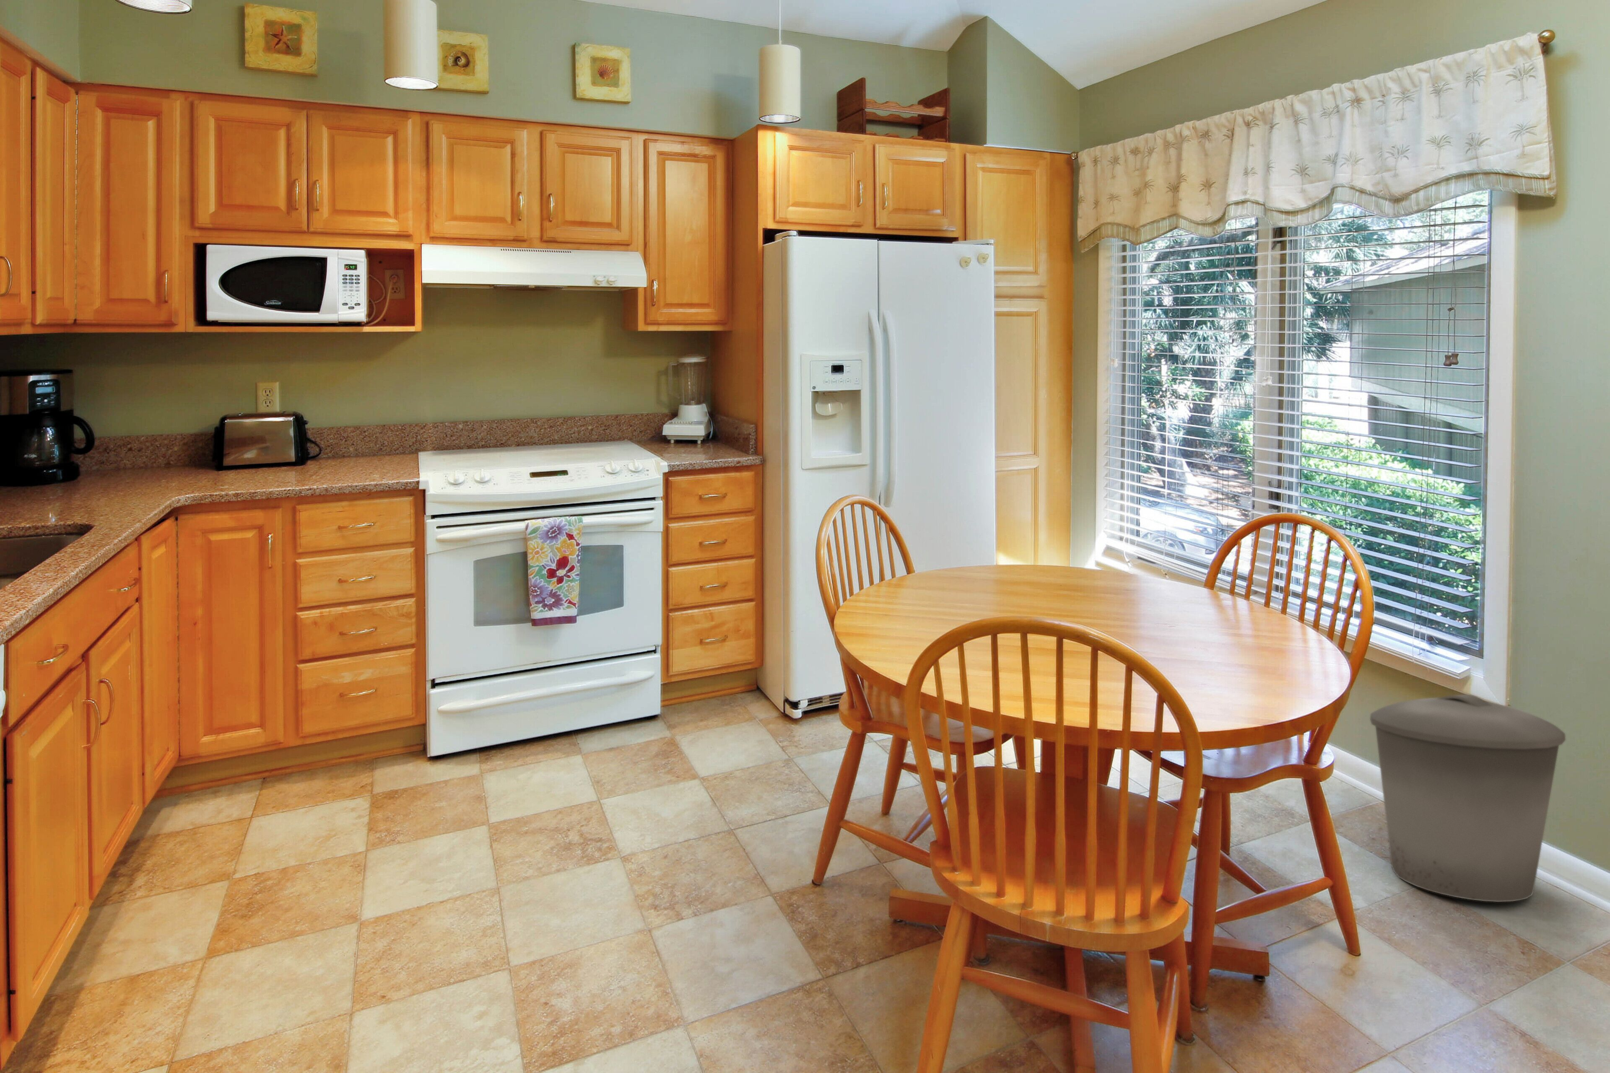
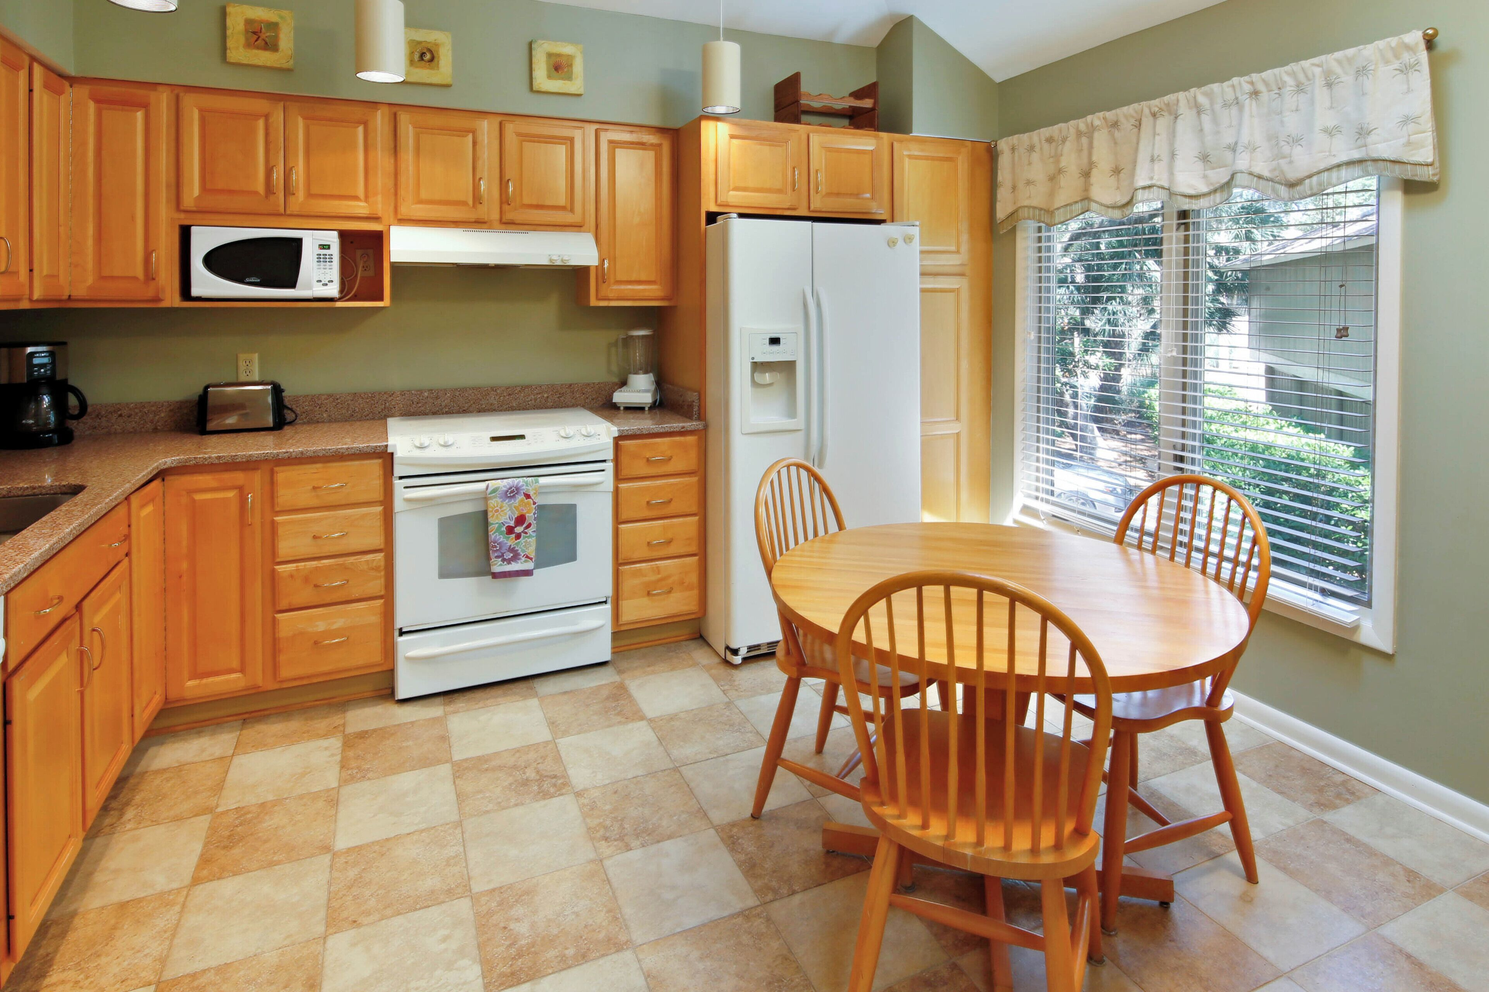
- trash can (1461, 787)
